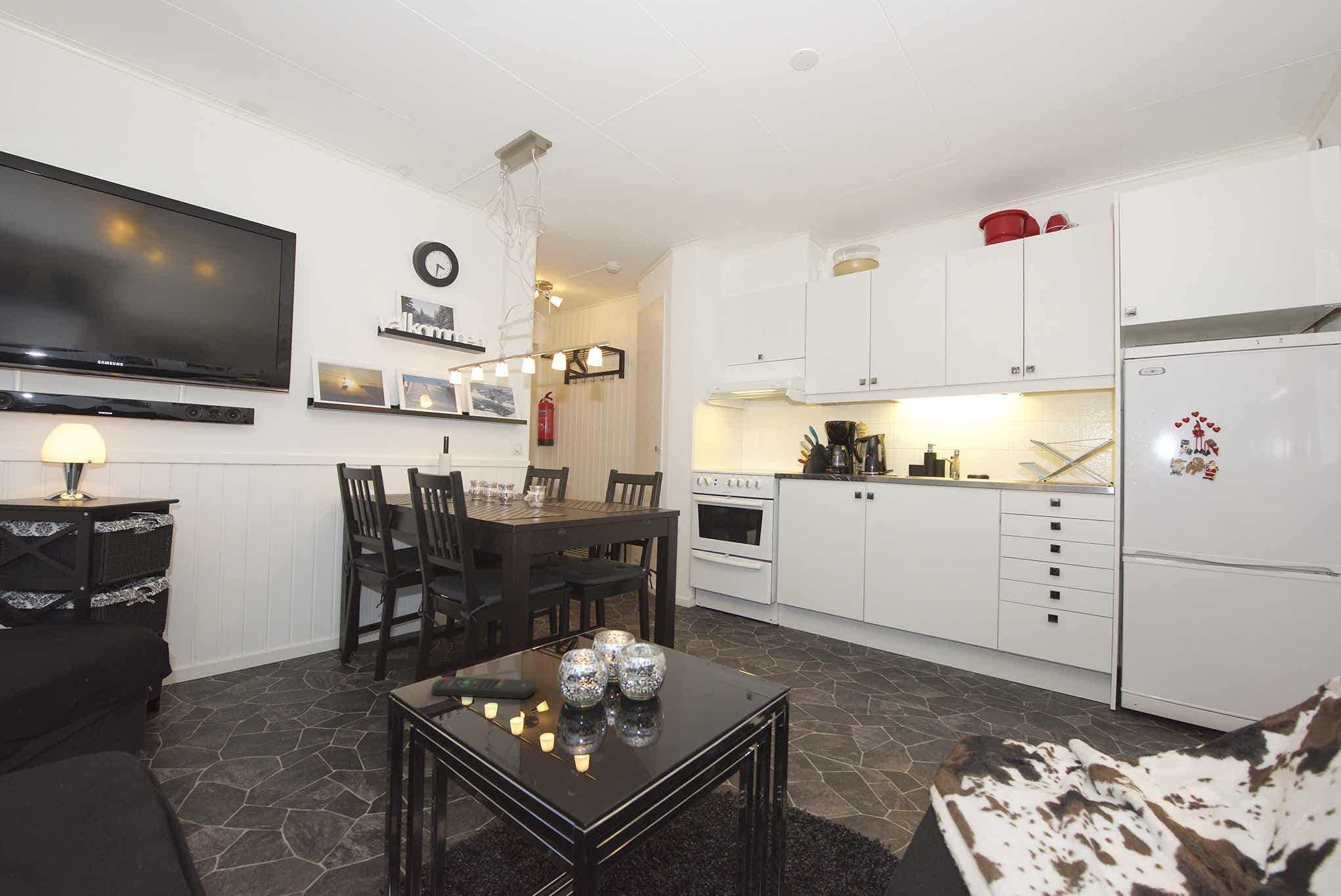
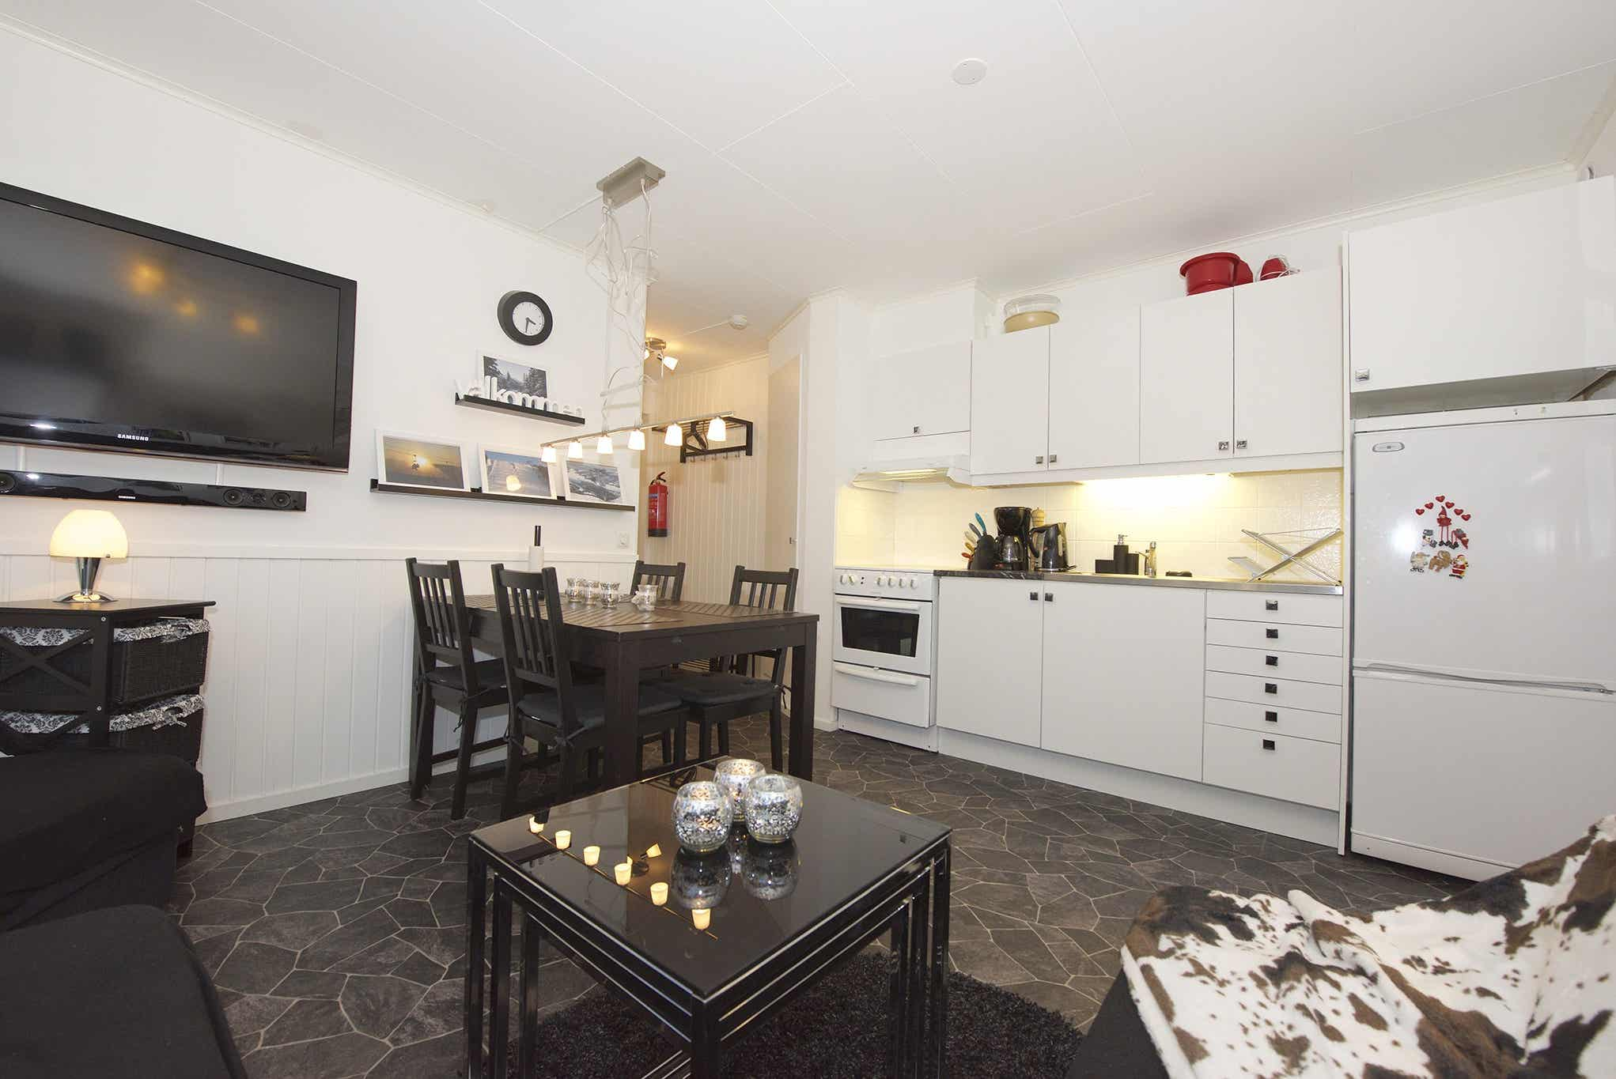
- remote control (484, 687)
